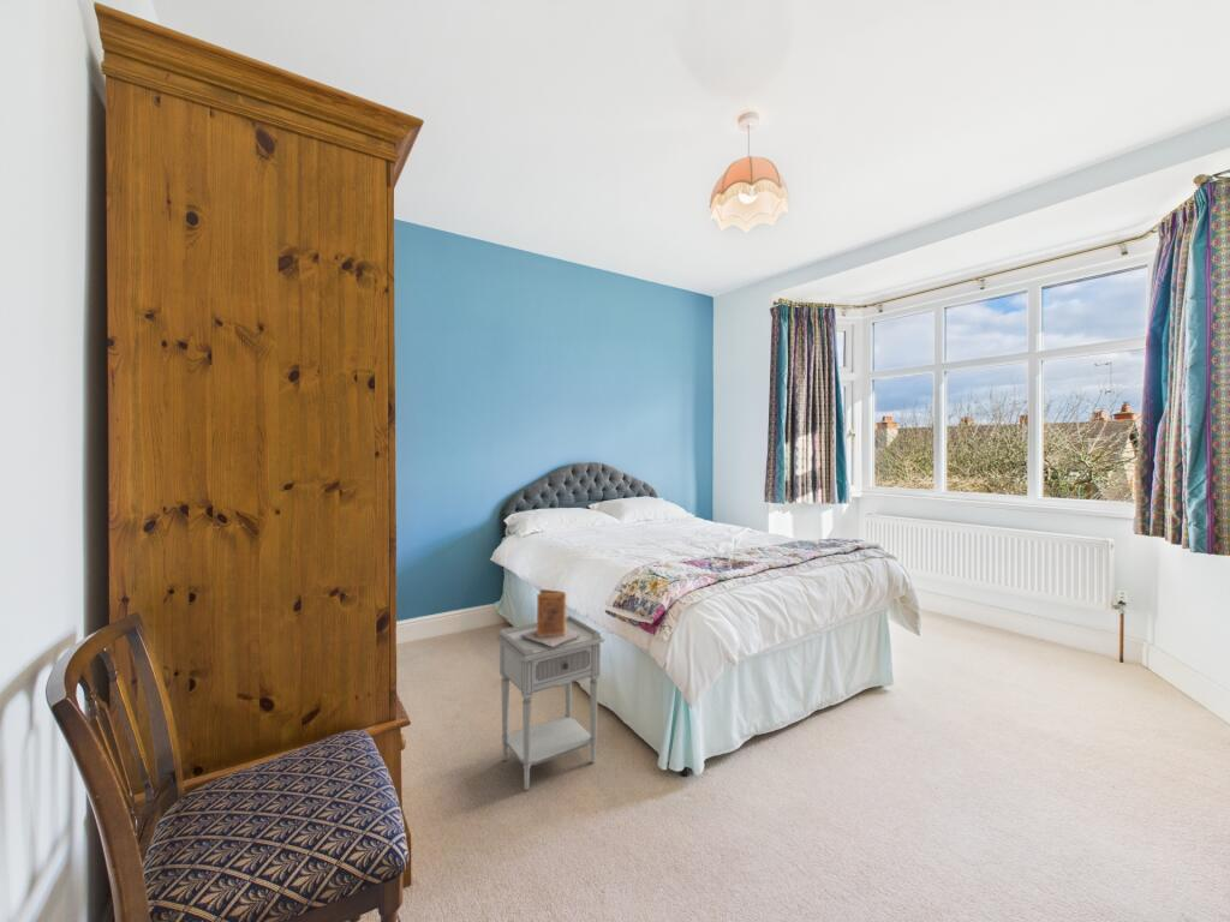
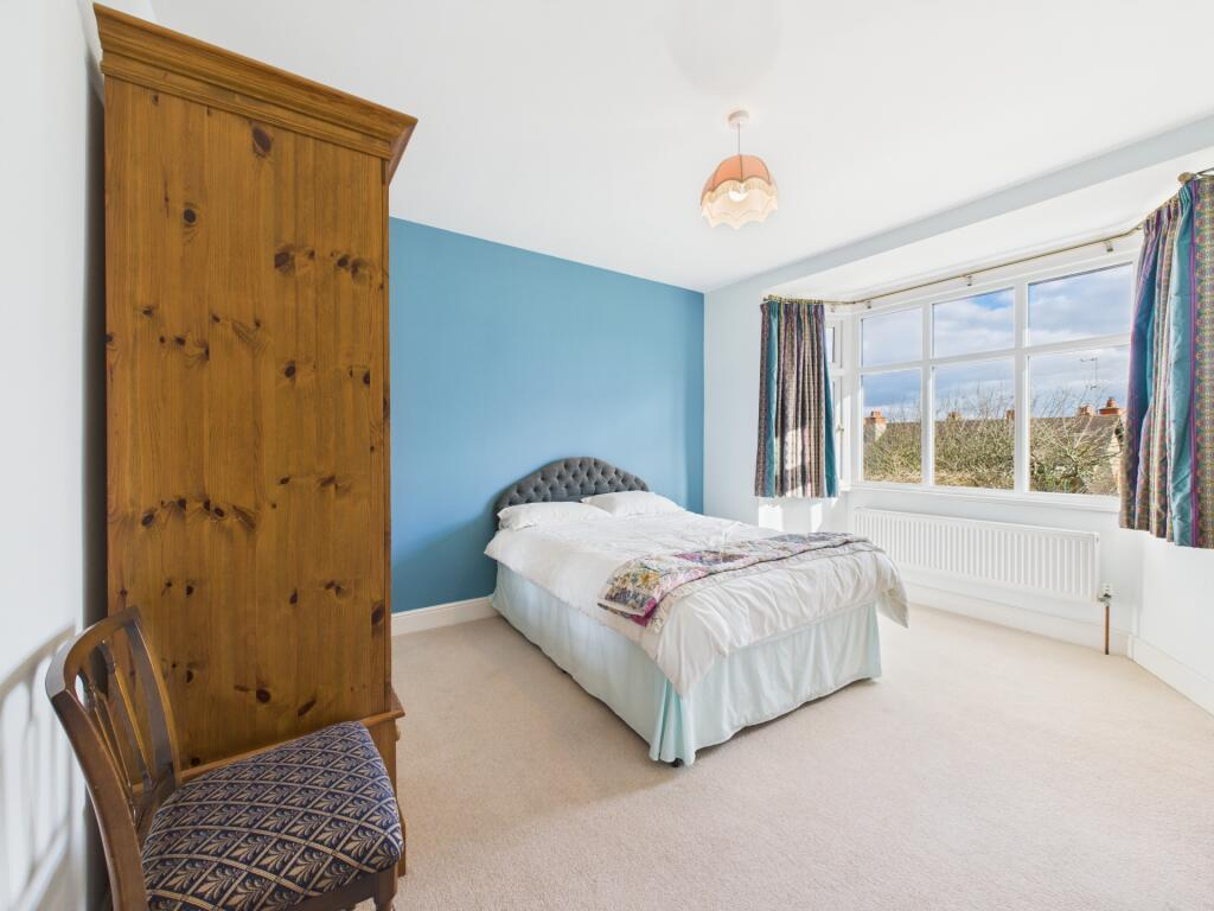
- nightstand (548, 688)
- book (550, 615)
